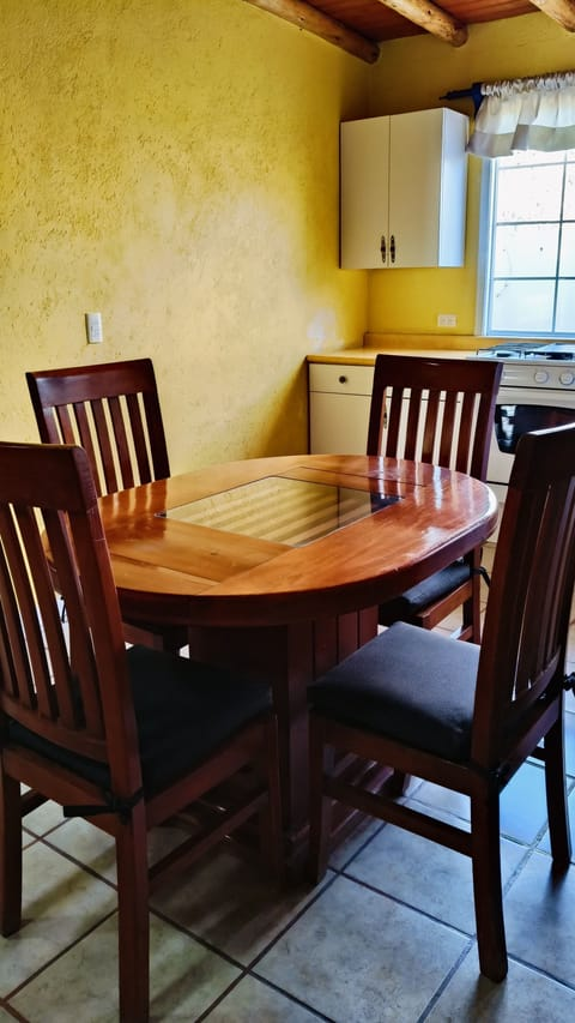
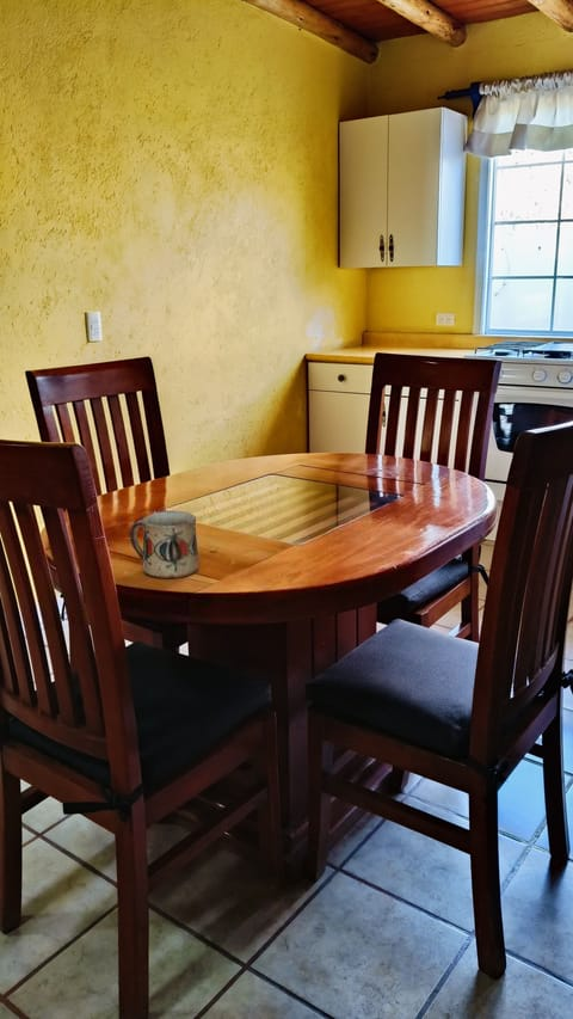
+ mug (166, 542)
